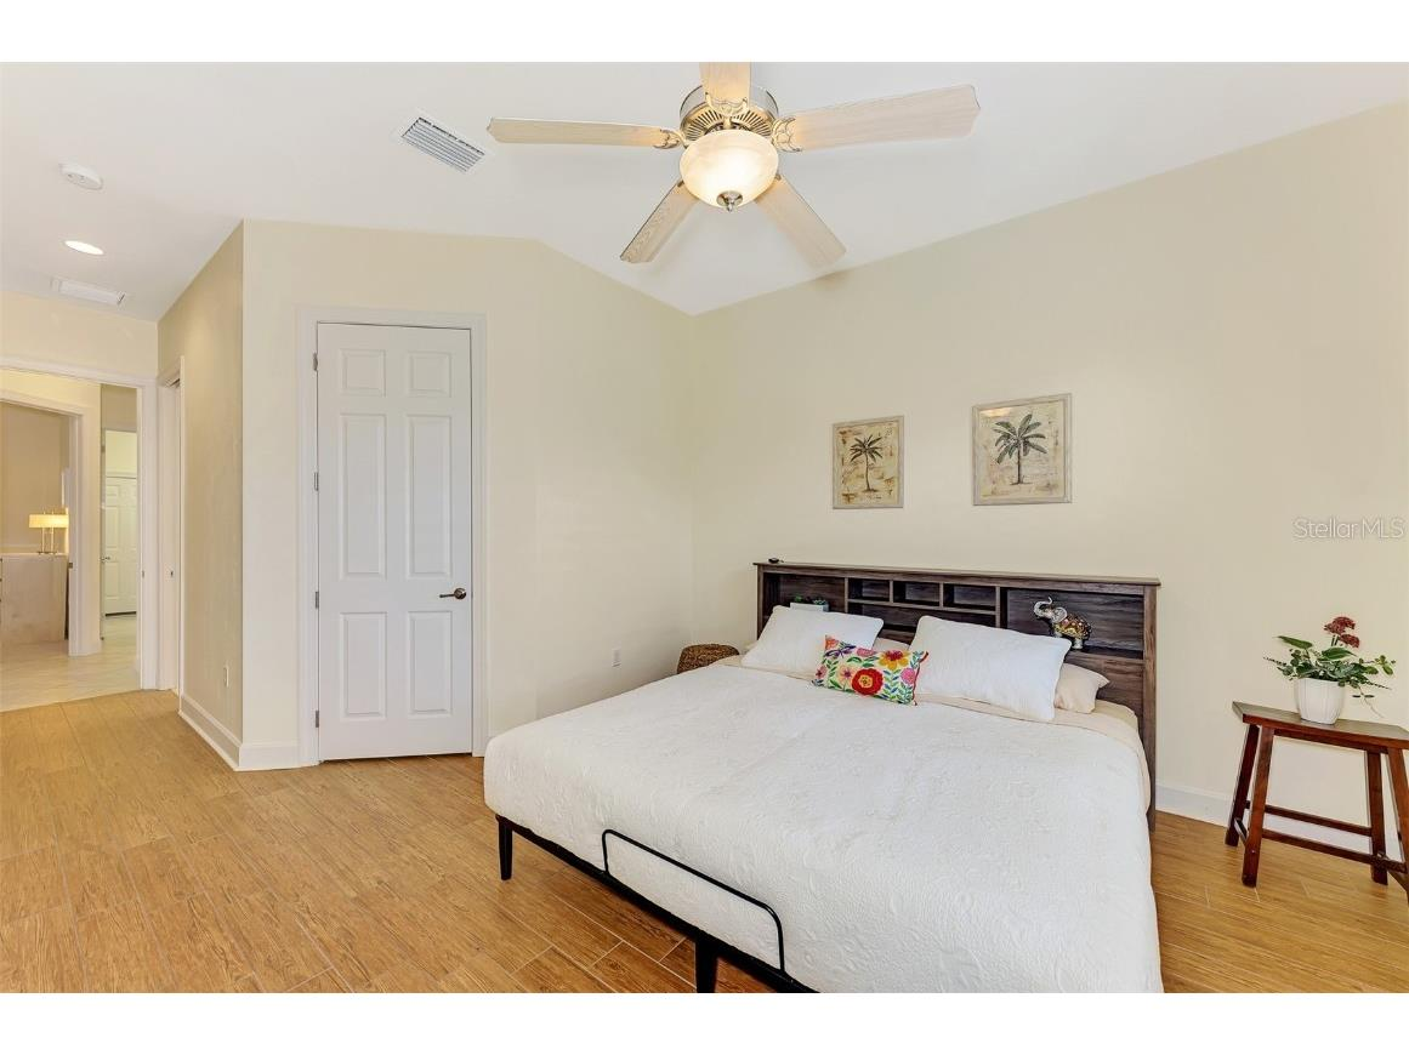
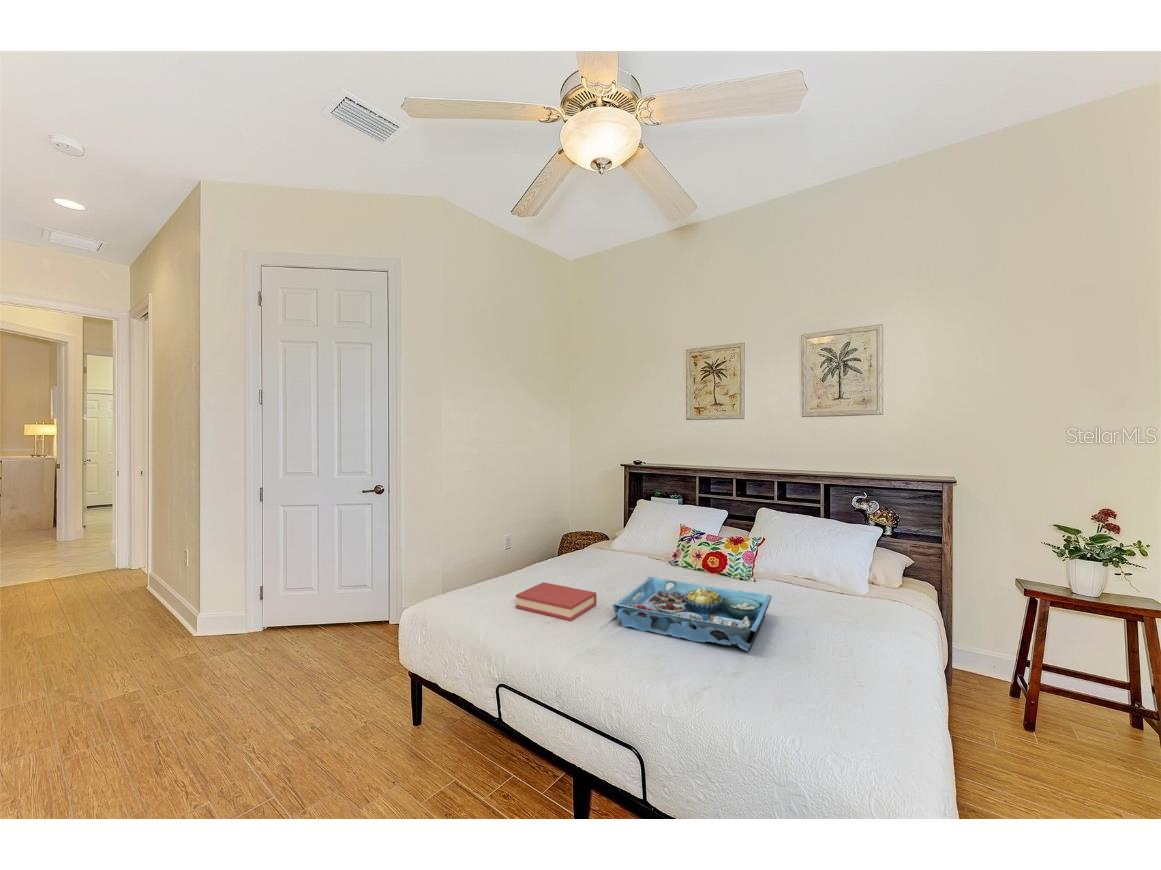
+ serving tray (694, 608)
+ hardback book (556, 599)
